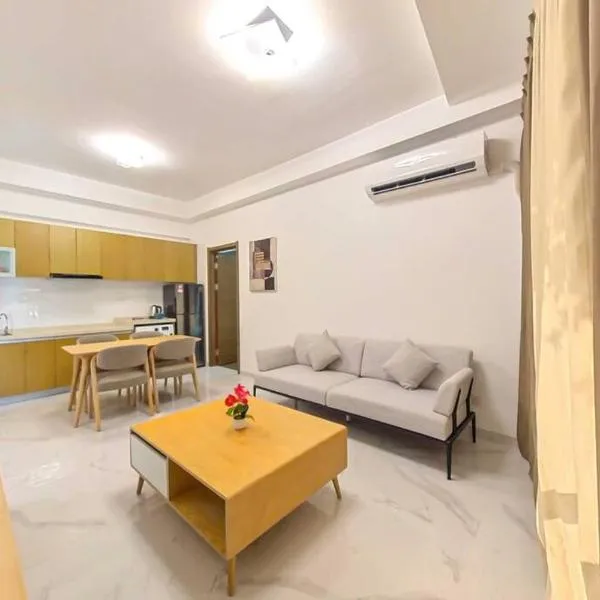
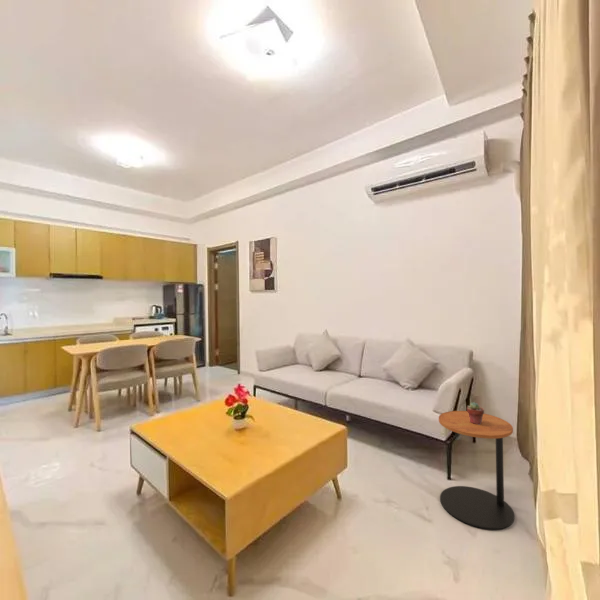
+ potted succulent (475, 411)
+ side table (496, 464)
